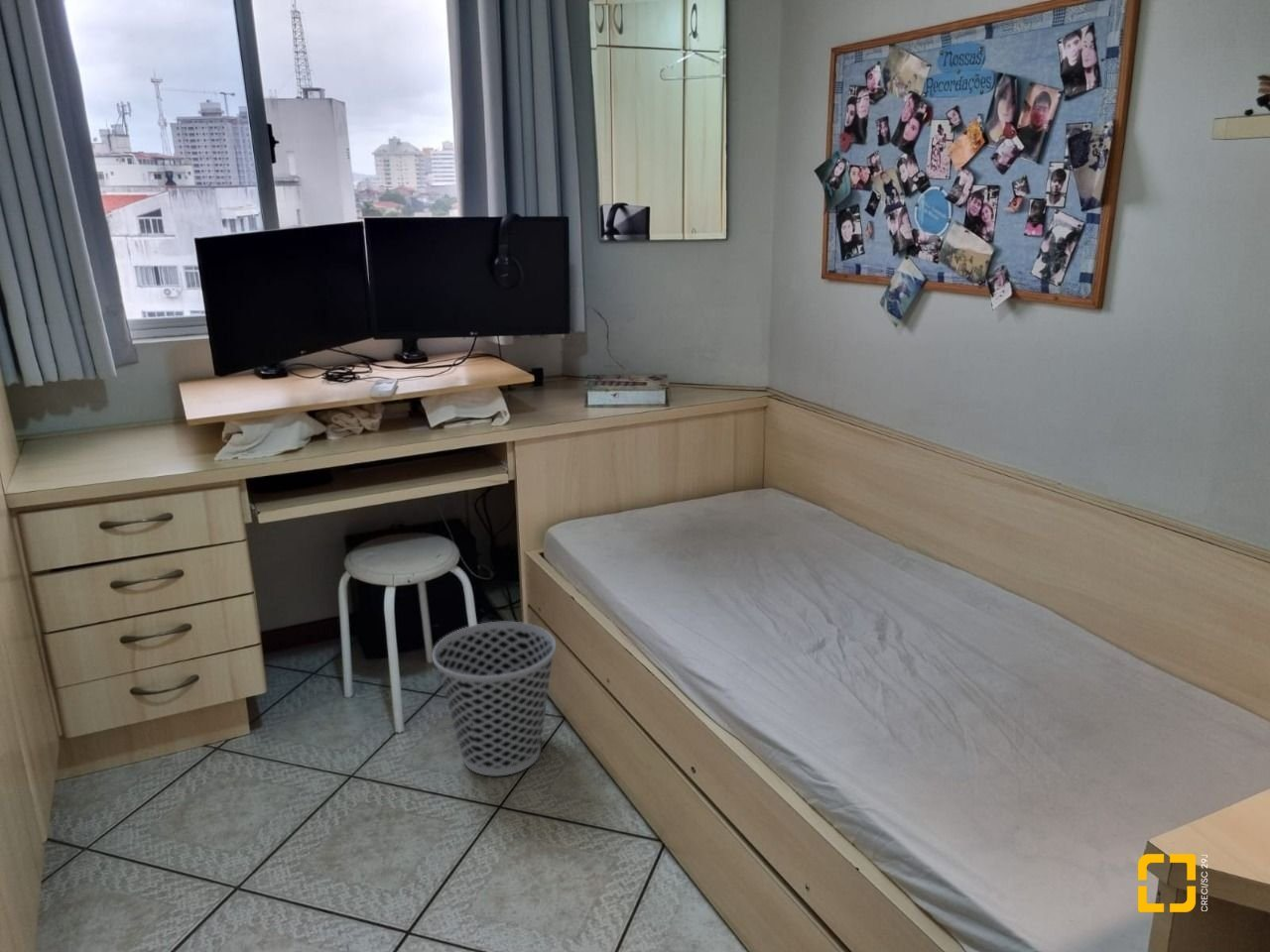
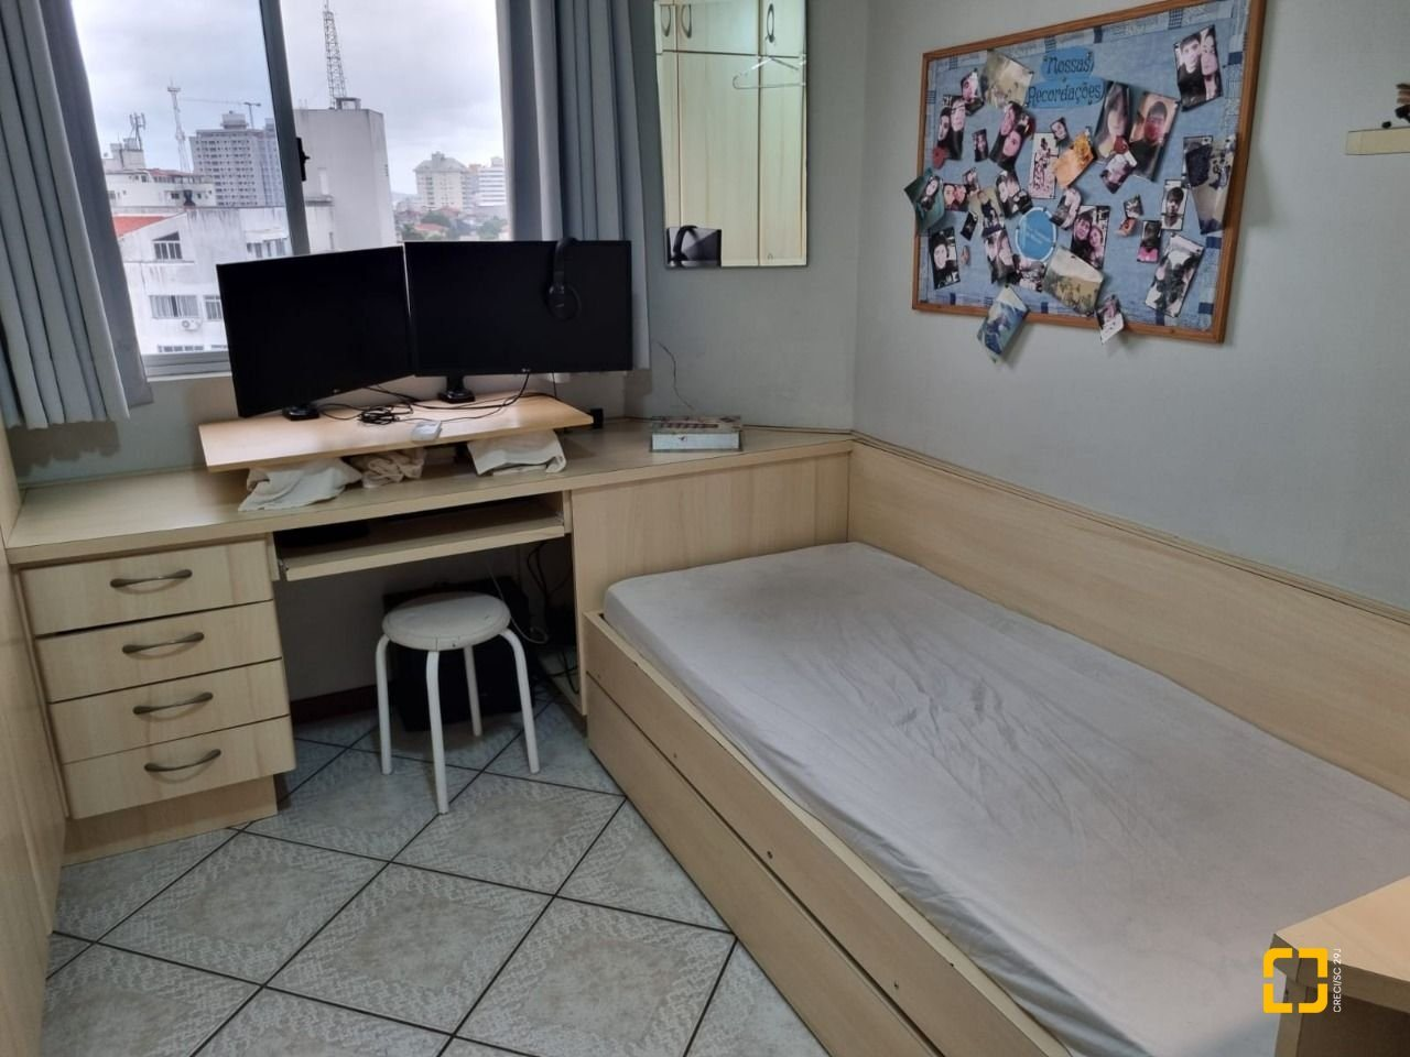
- wastebasket (498, 701)
